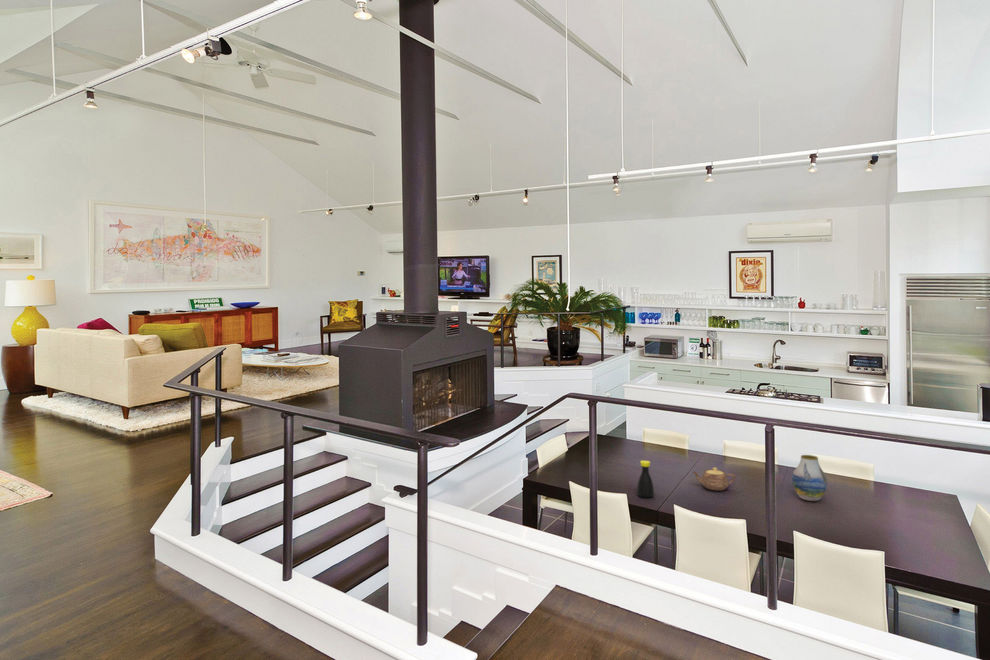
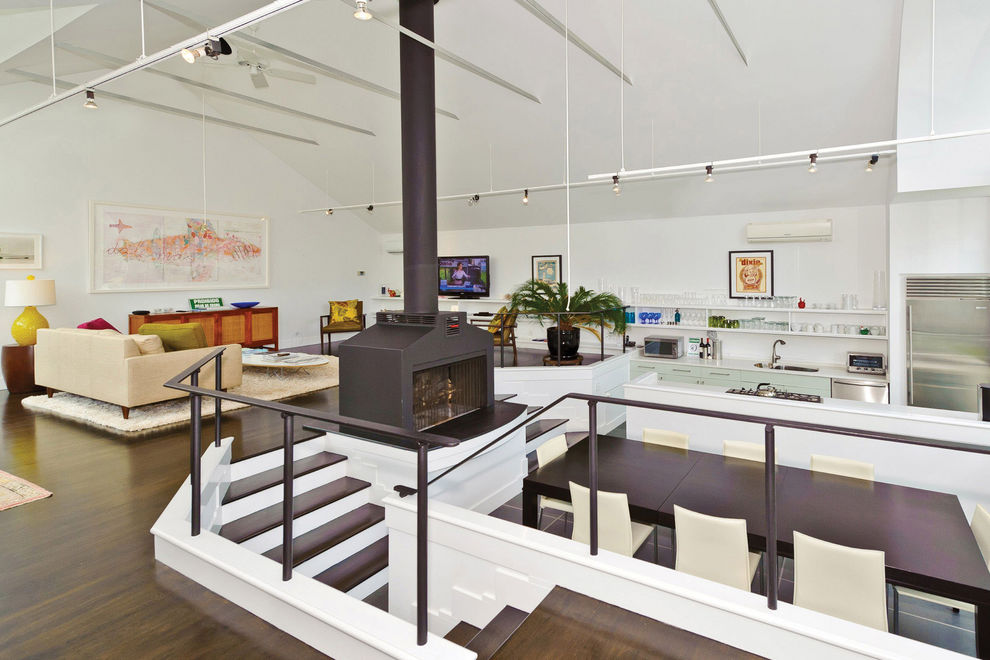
- vase (809, 478)
- teapot (713, 477)
- bottle (645, 478)
